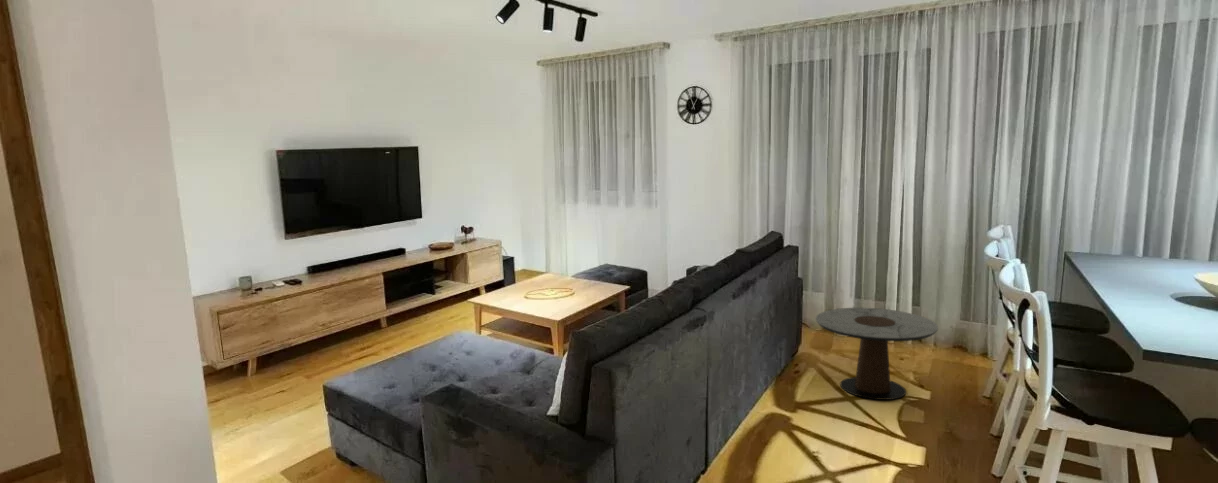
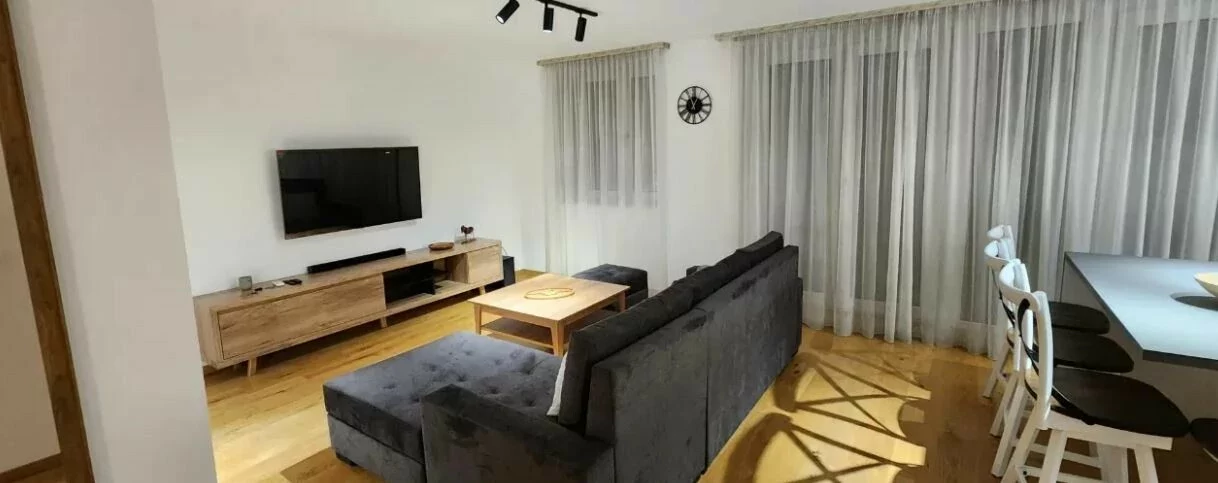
- side table (873, 354)
